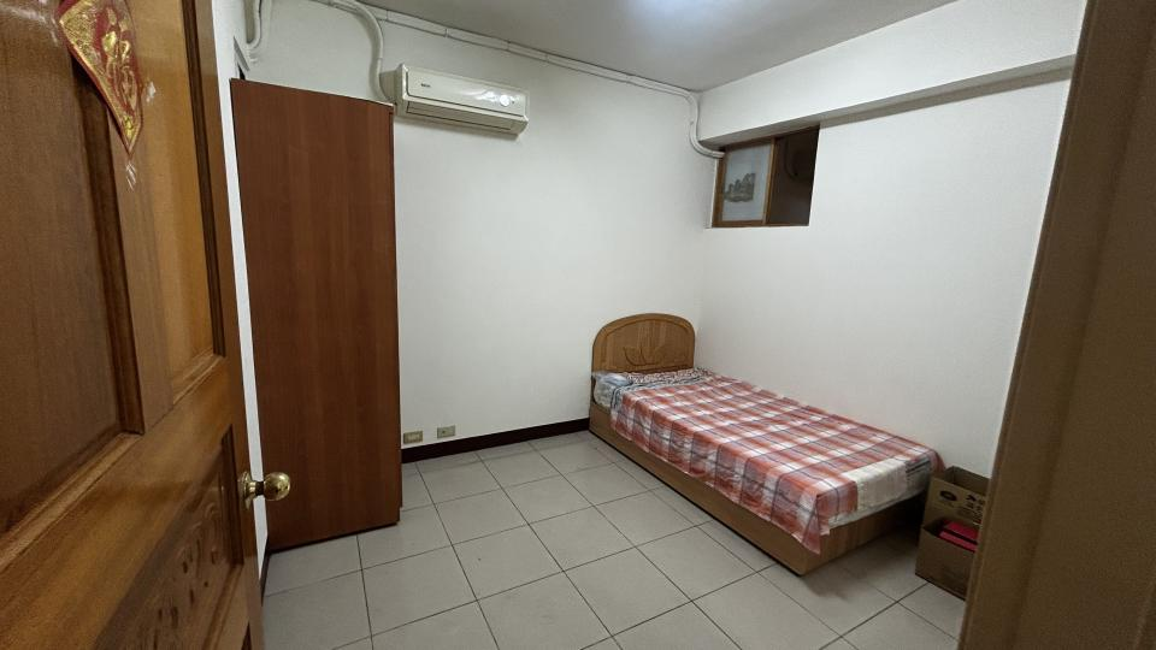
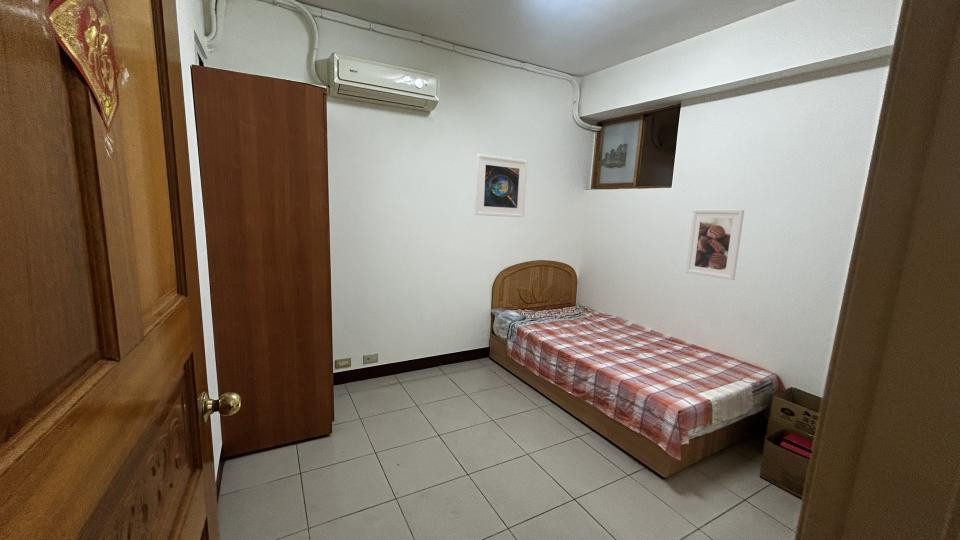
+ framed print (501, 187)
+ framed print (713, 243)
